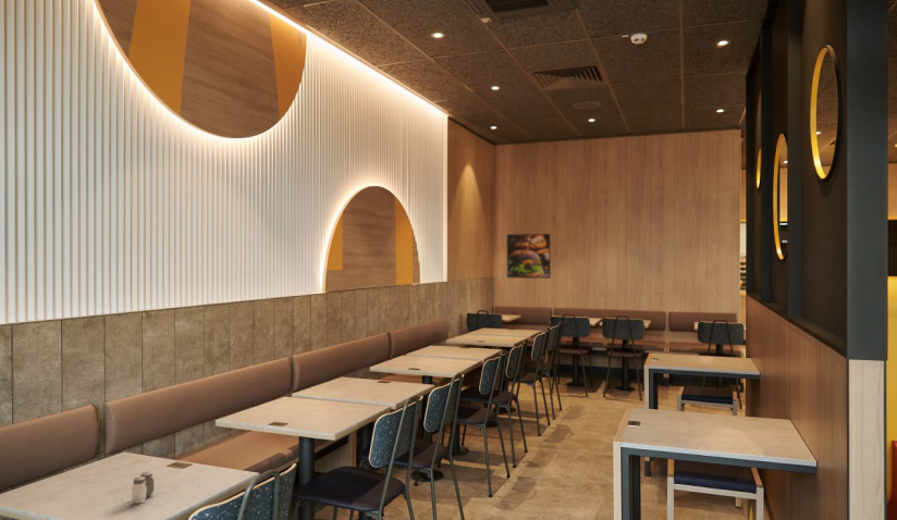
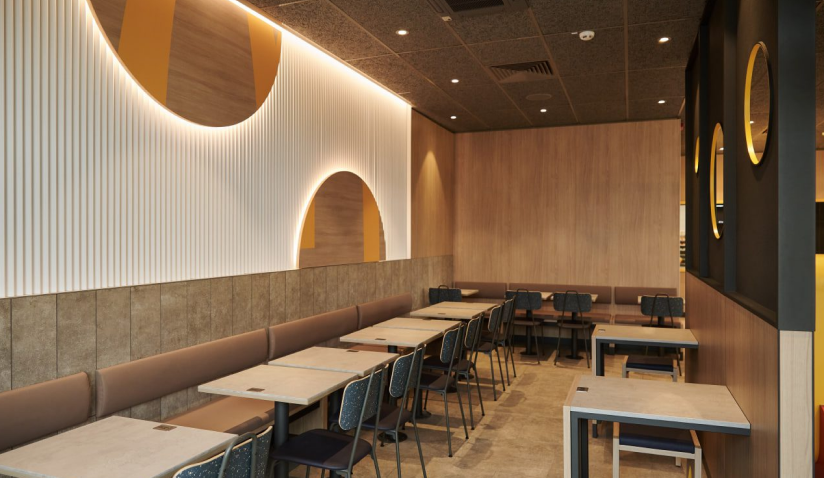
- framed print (528, 256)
- salt and pepper shaker (143, 486)
